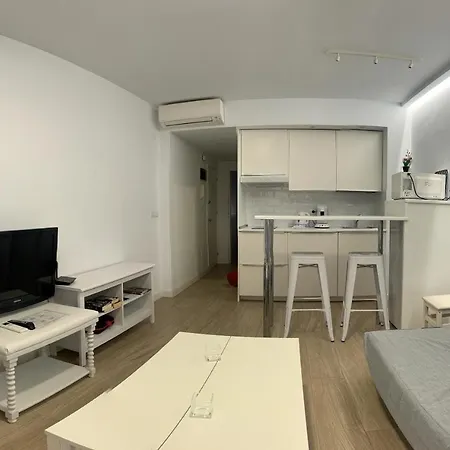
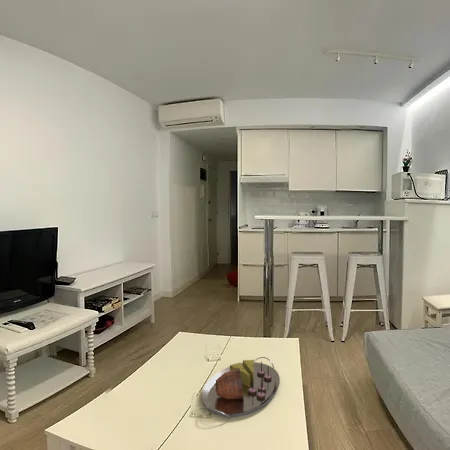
+ serving tray (242, 375)
